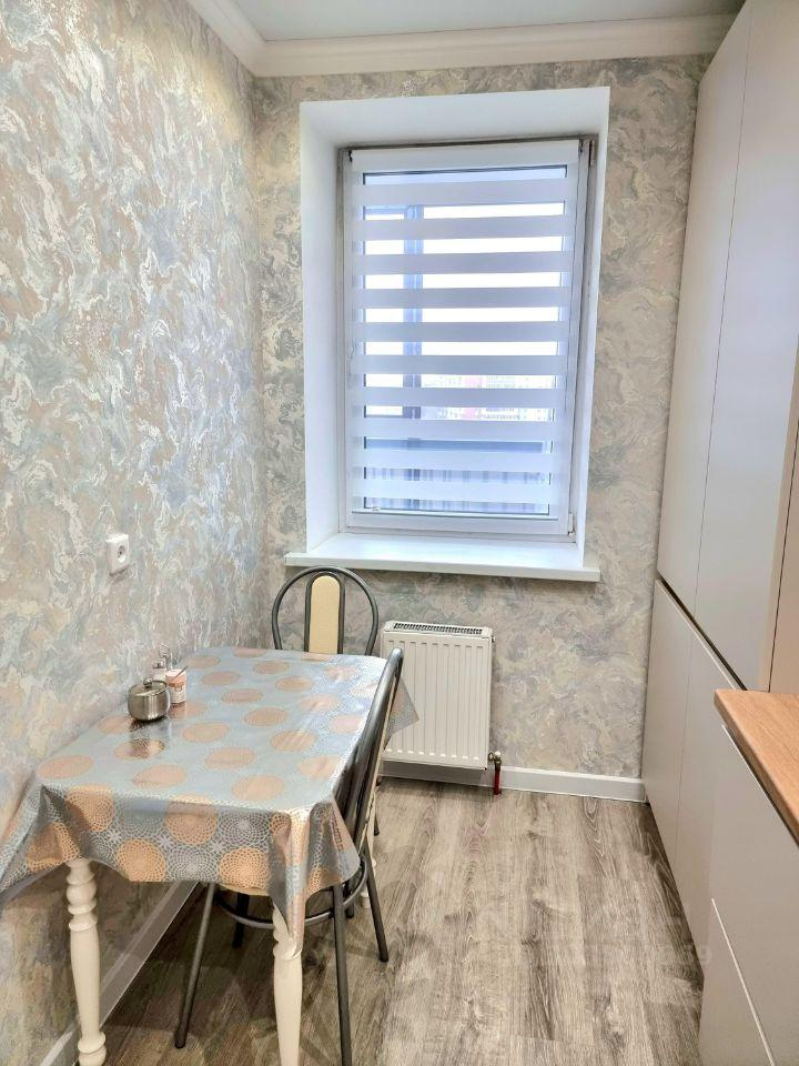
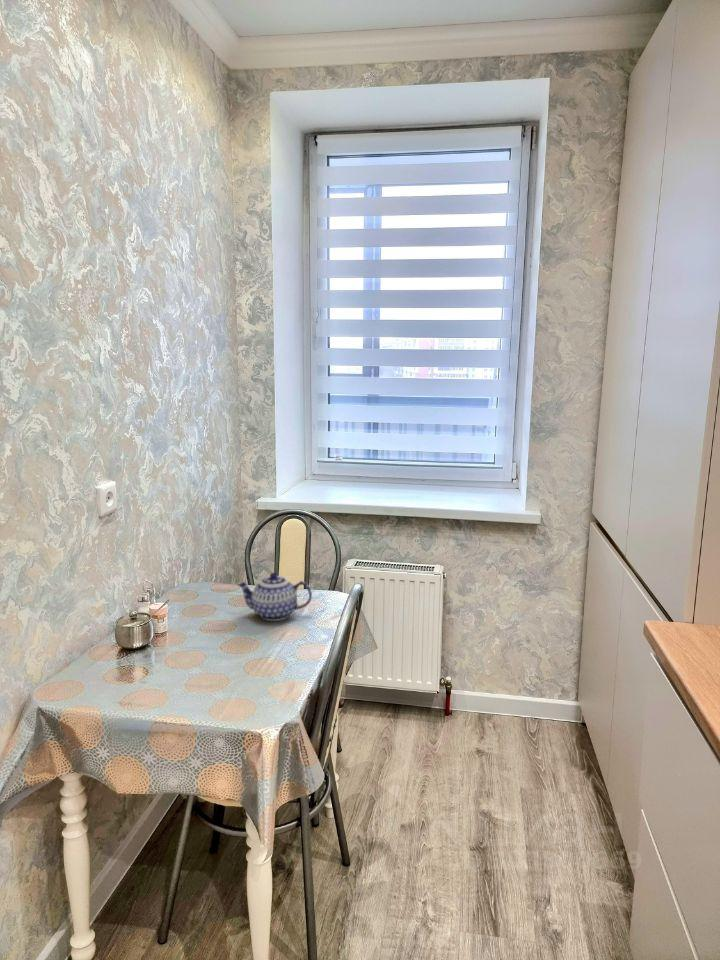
+ teapot (274, 594)
